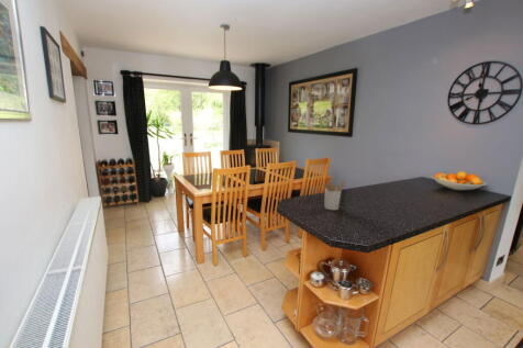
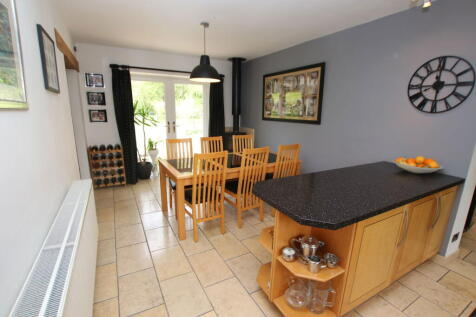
- utensil holder (331, 194)
